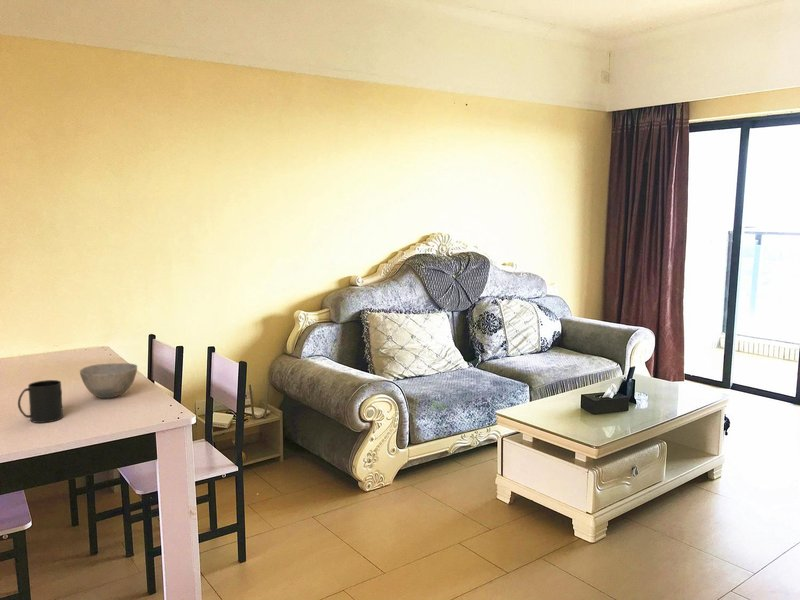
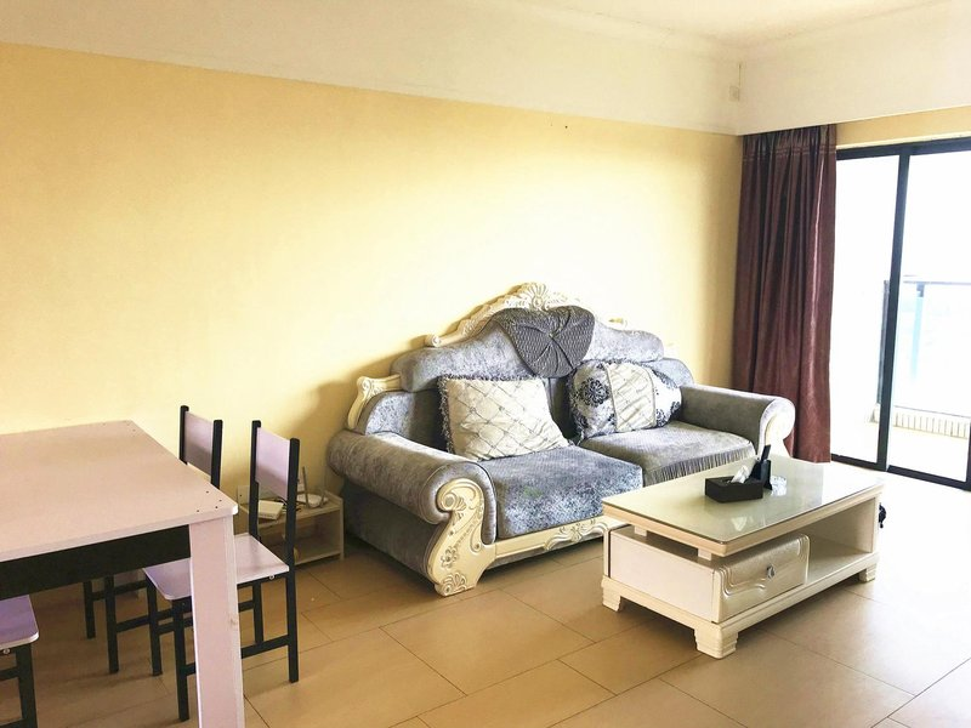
- mug (40, 401)
- bowl (109, 382)
